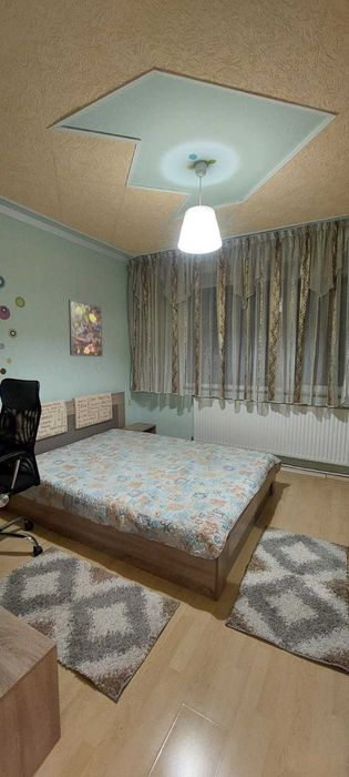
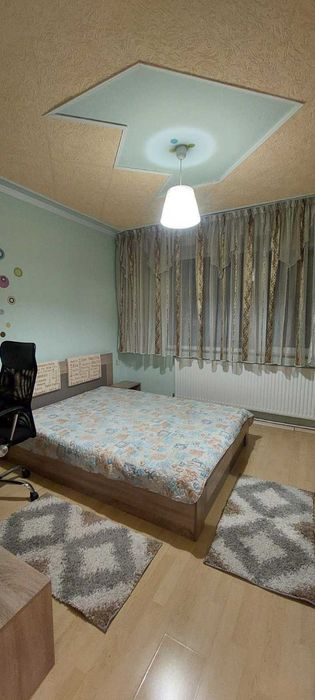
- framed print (86, 330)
